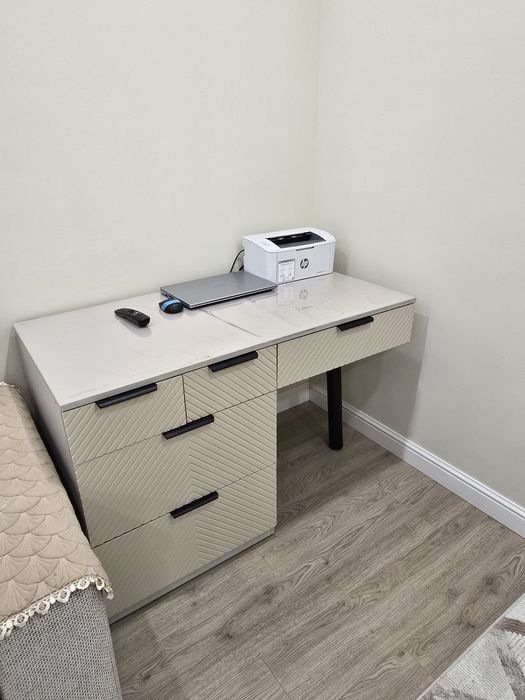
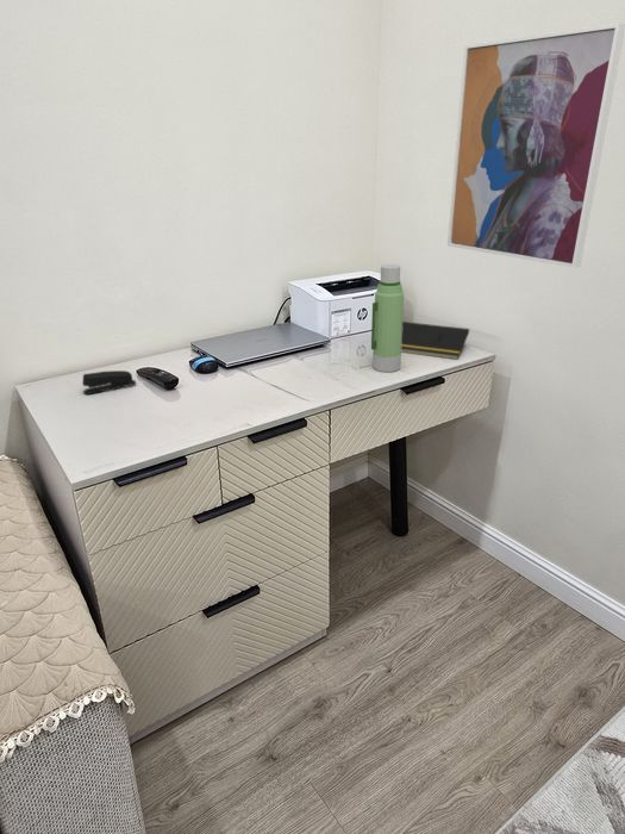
+ notepad (425, 338)
+ stapler (108, 379)
+ wall art (520, 154)
+ water bottle (387, 318)
